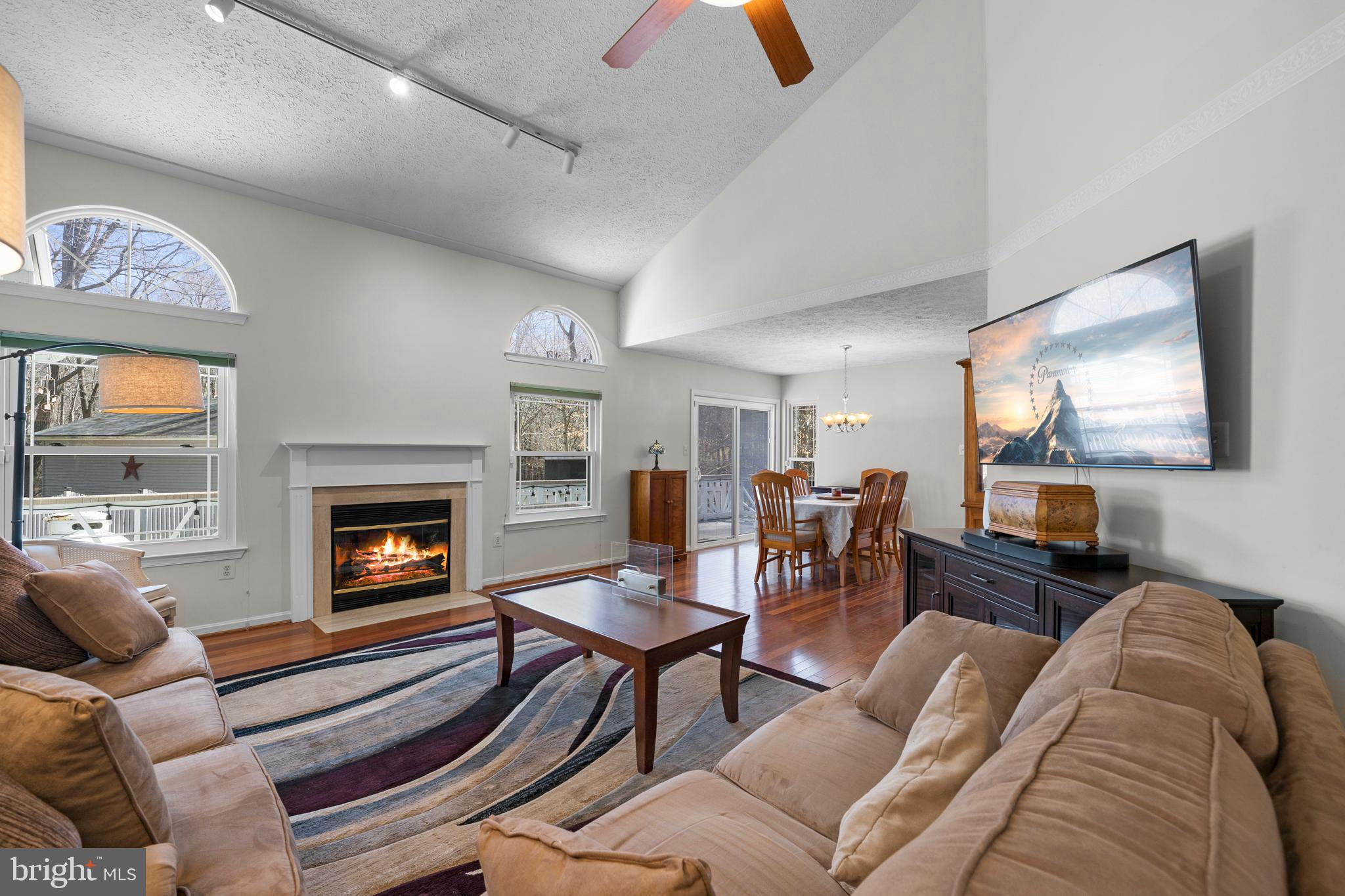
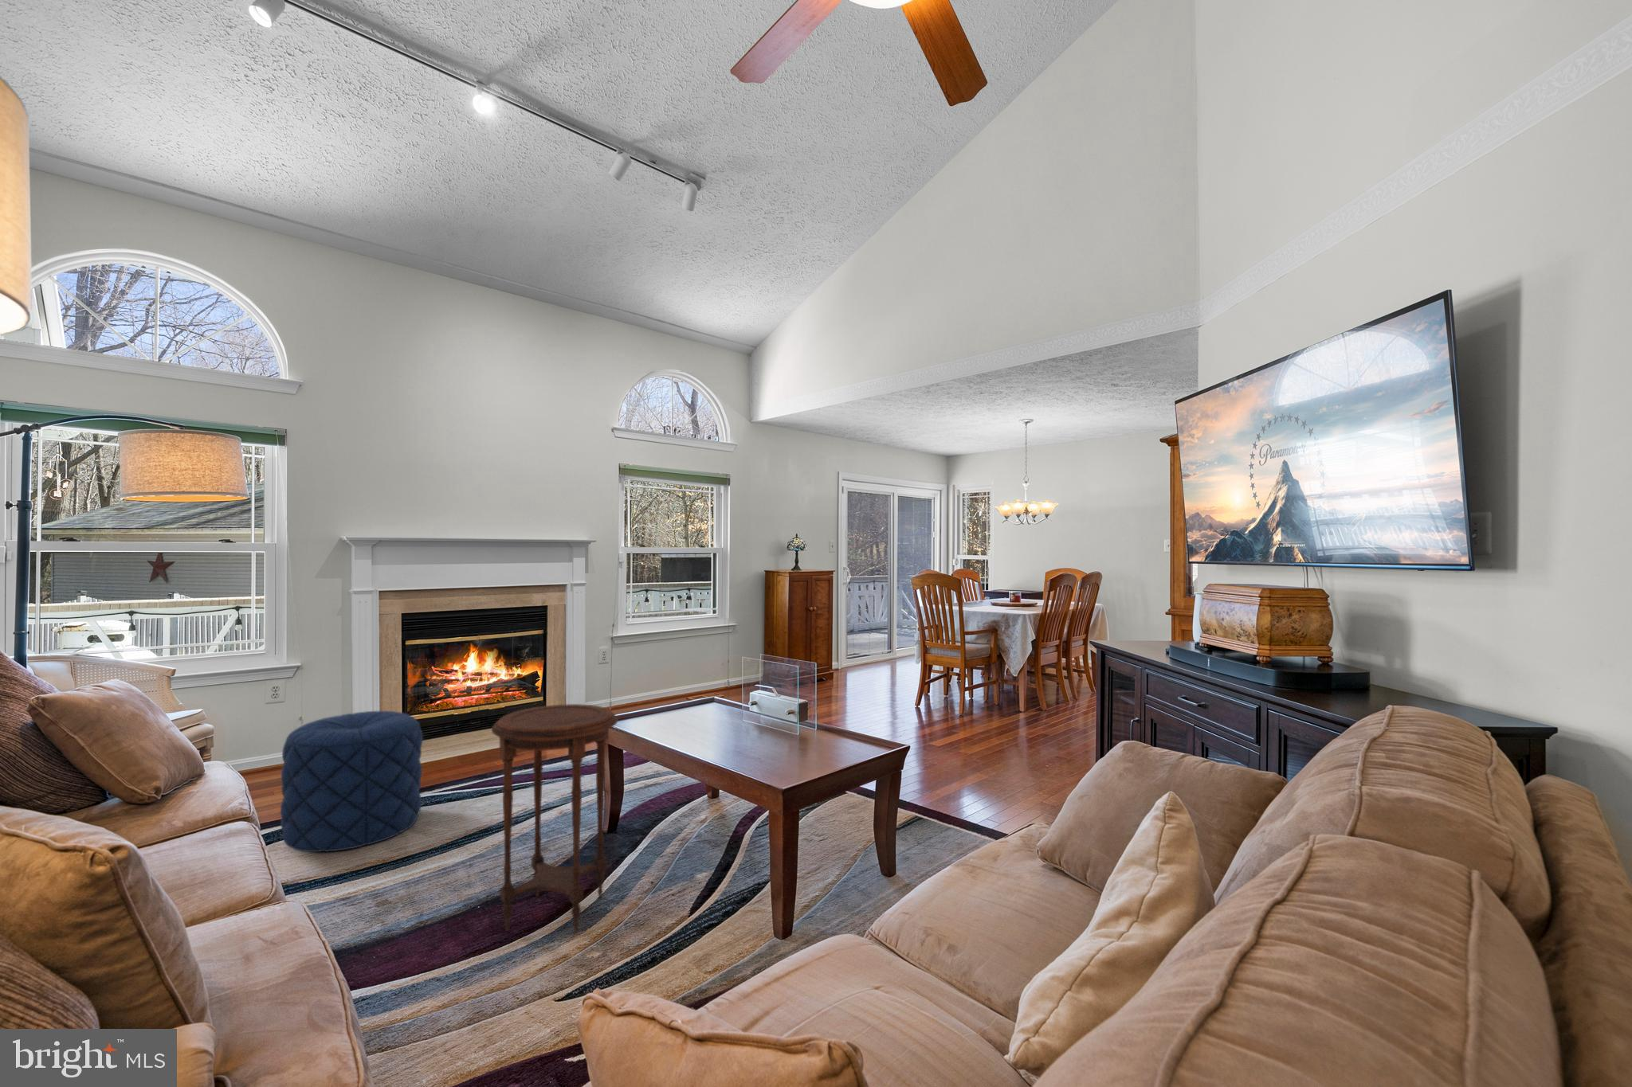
+ pouf (354, 774)
+ side table (540, 814)
